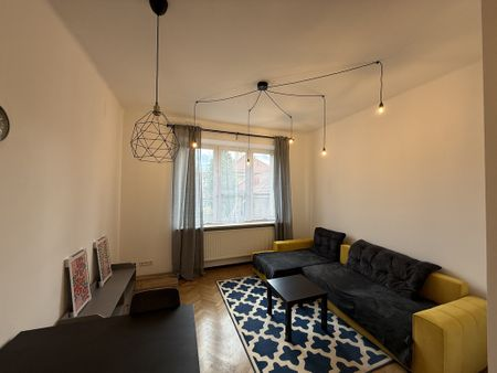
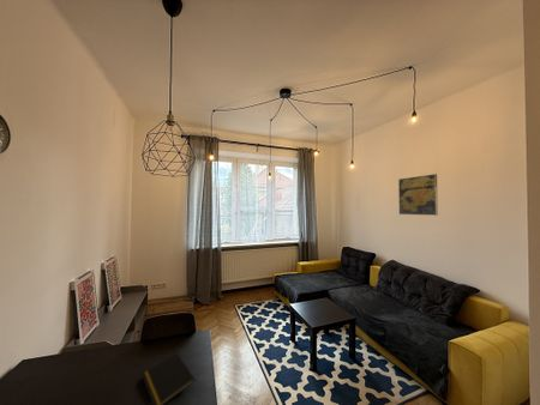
+ notepad (167, 377)
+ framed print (416, 195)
